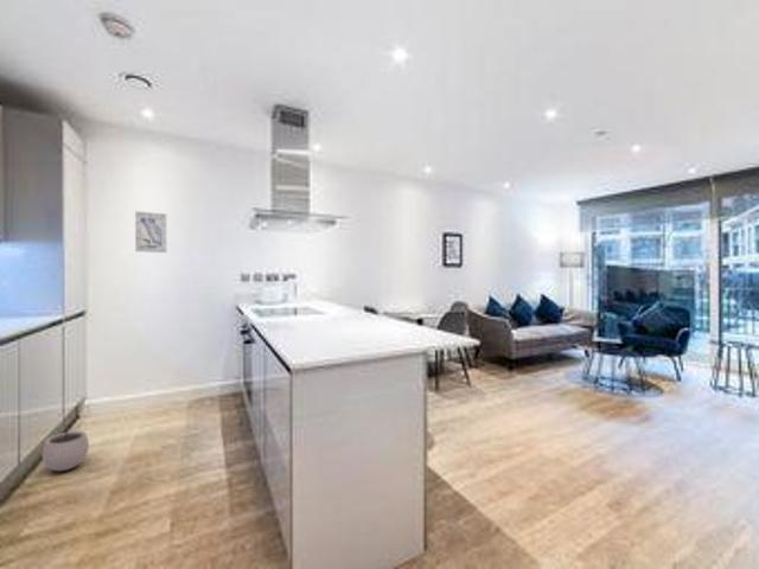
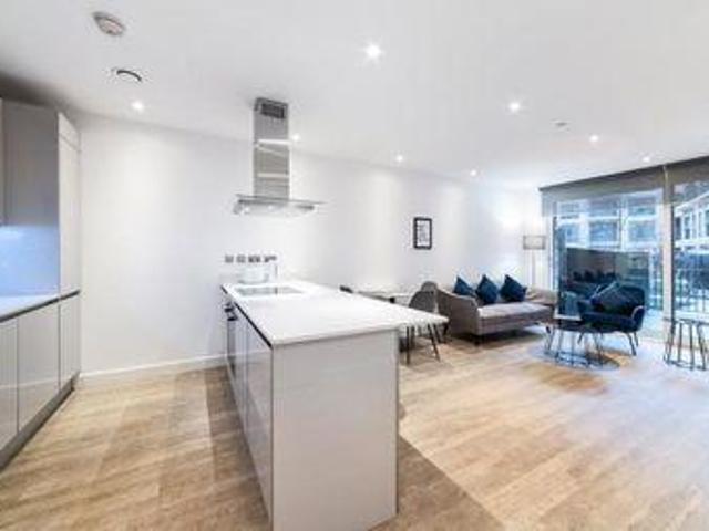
- wall art (151, 232)
- plant pot (65, 446)
